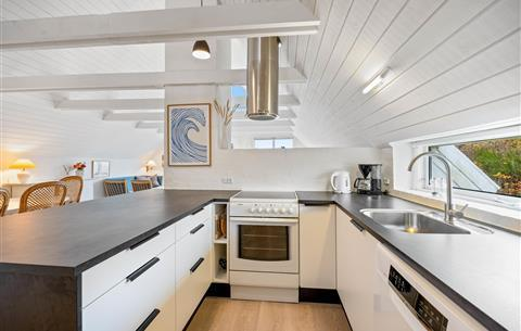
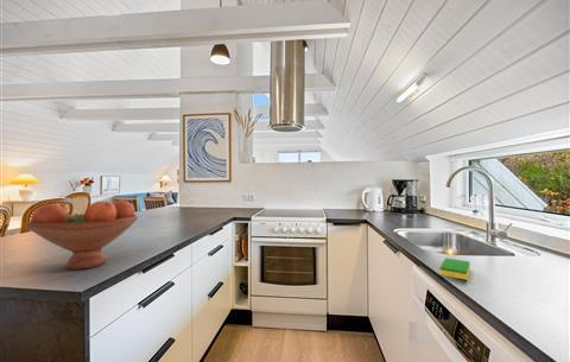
+ dish sponge (455, 267)
+ fruit bowl (87, 231)
